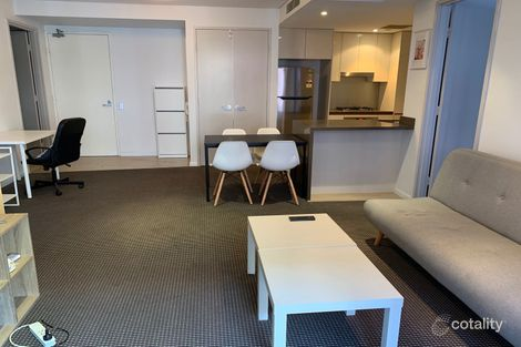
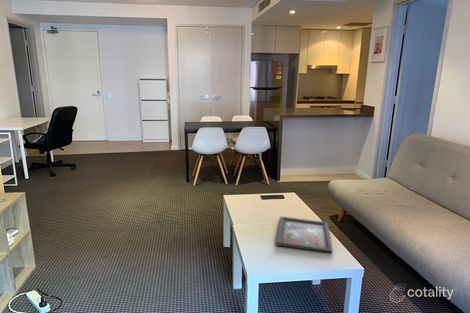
+ decorative tray (303, 232)
